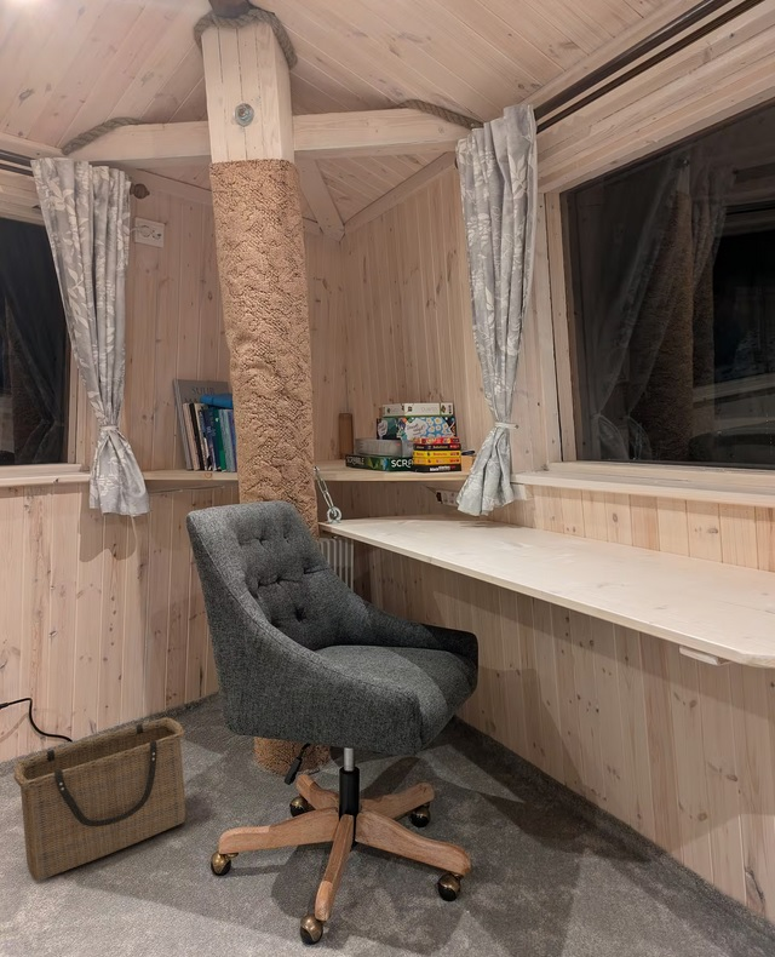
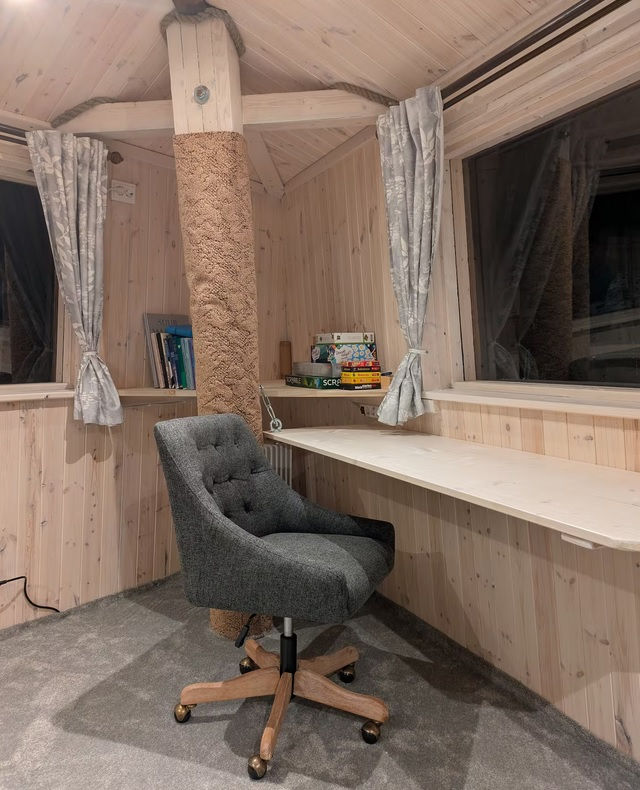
- basket (107, 792)
